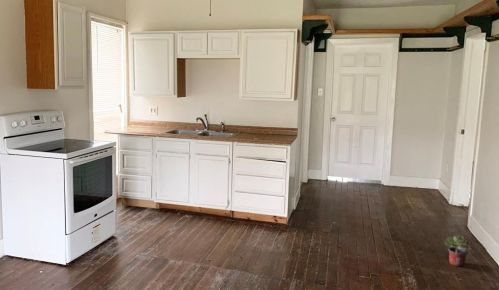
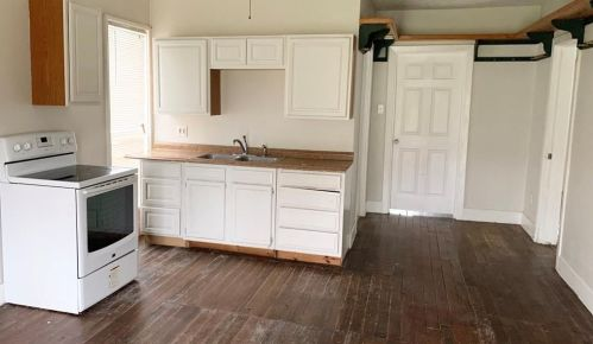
- potted plant (456, 249)
